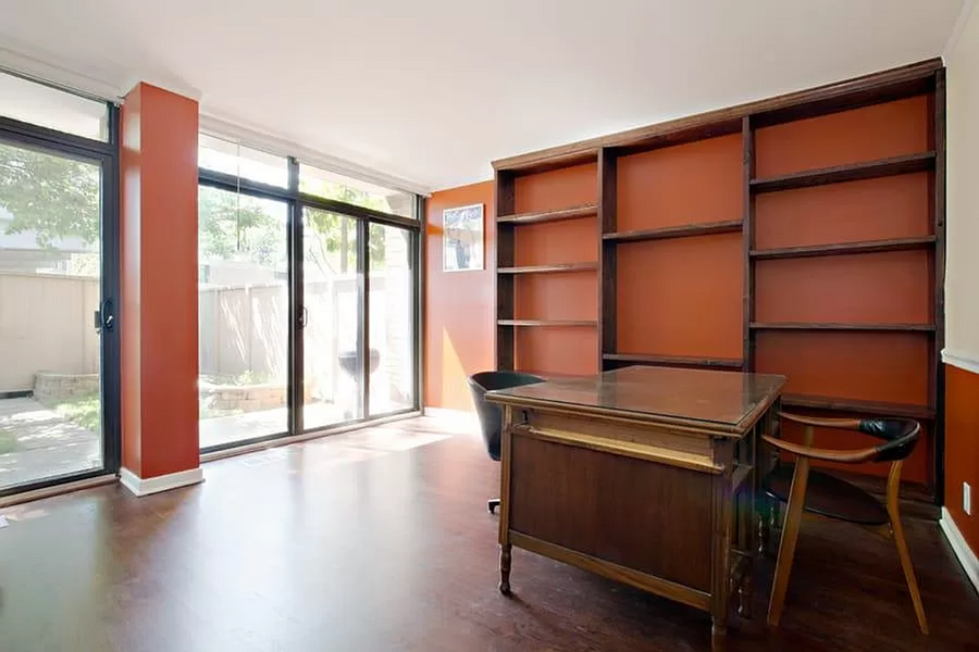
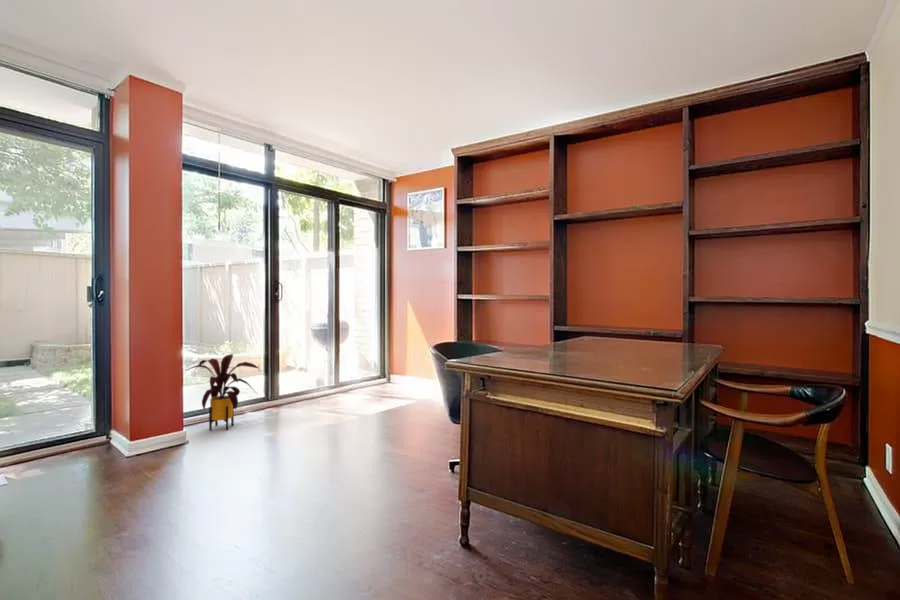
+ house plant (218, 391)
